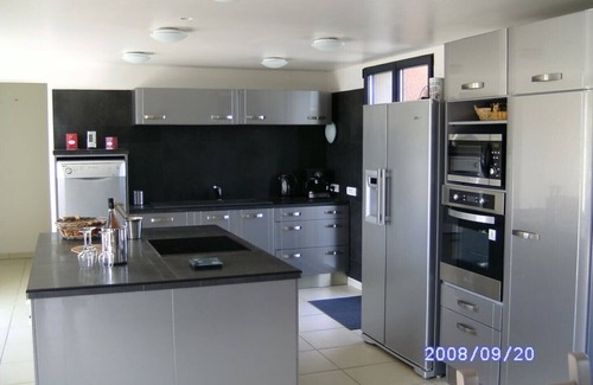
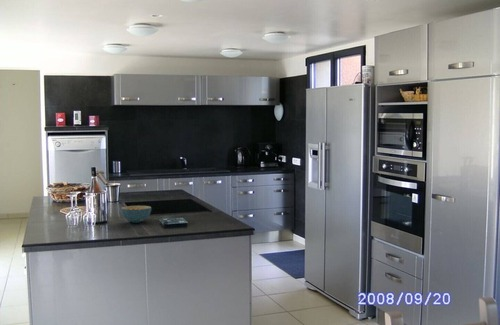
+ cereal bowl (136, 214)
